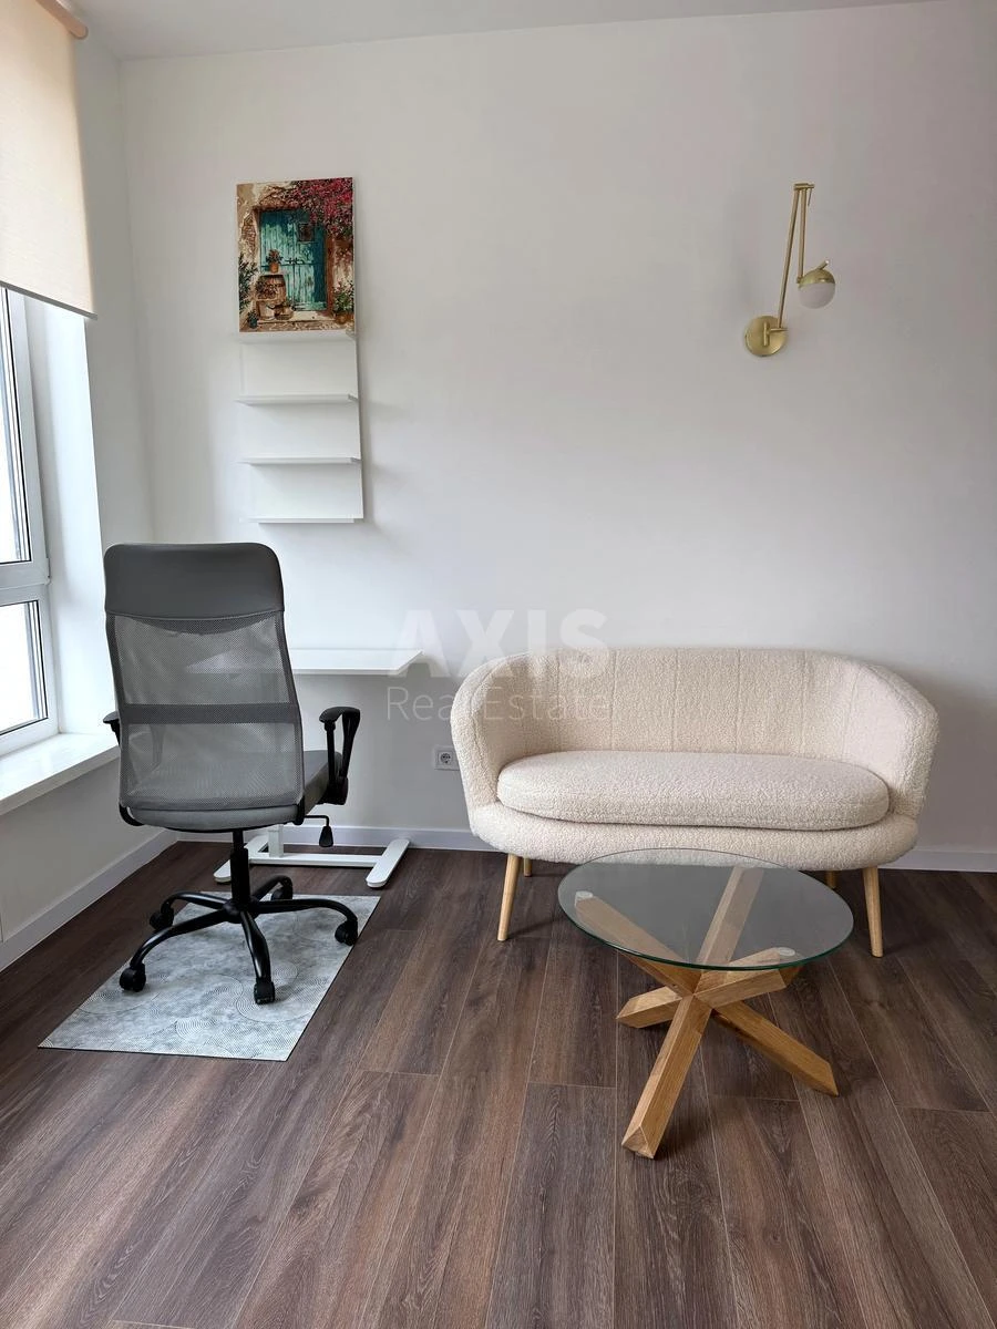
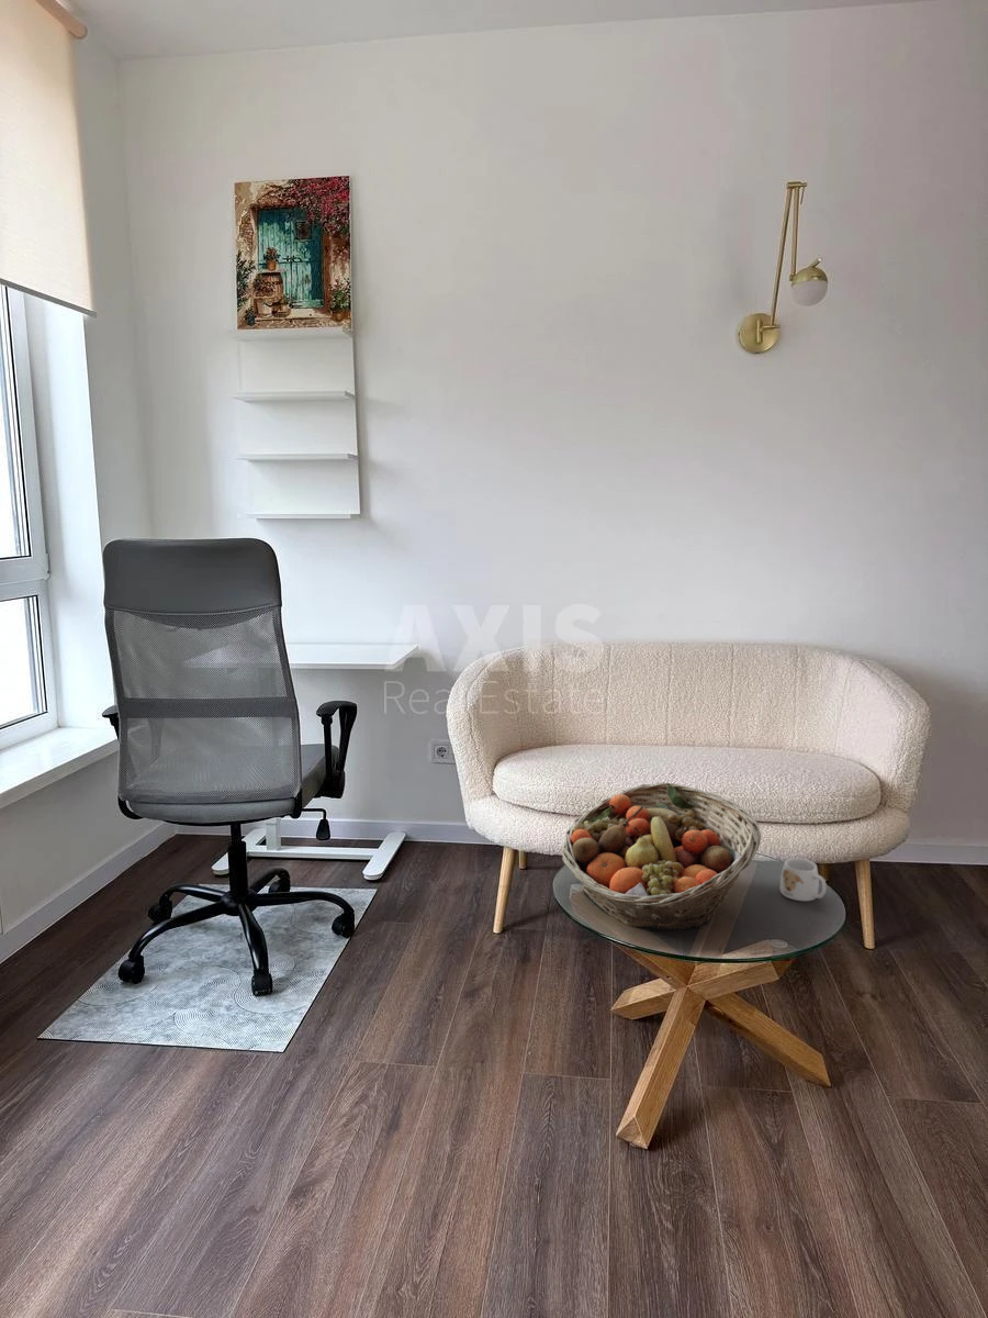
+ mug (805, 882)
+ fruit basket (656, 853)
